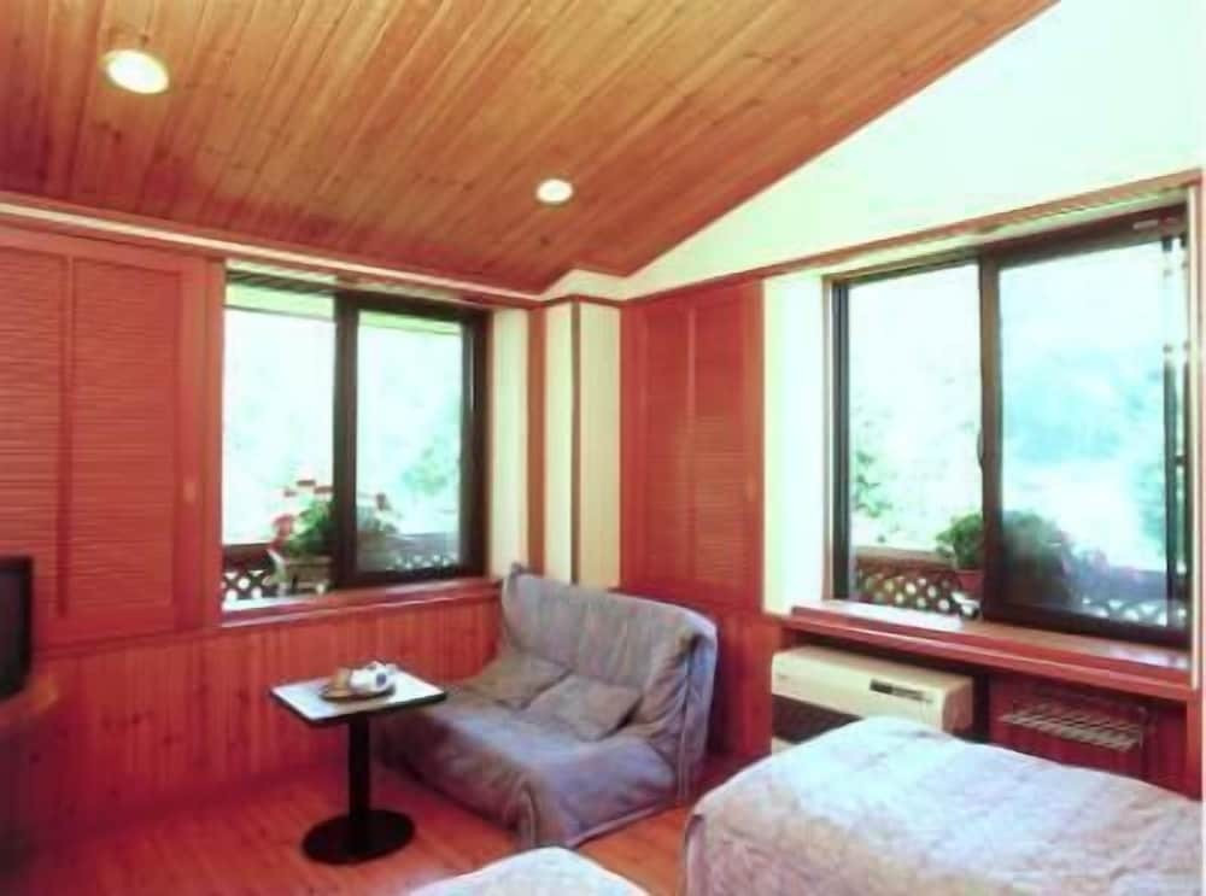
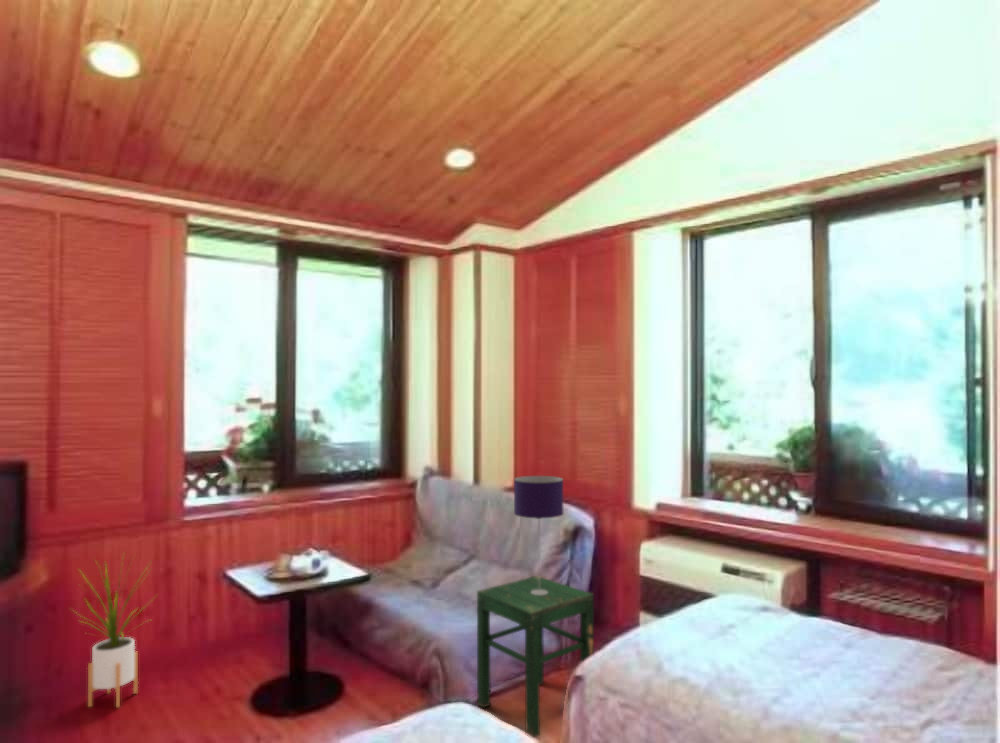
+ table lamp (538, 531)
+ stool (534, 649)
+ house plant (114, 625)
